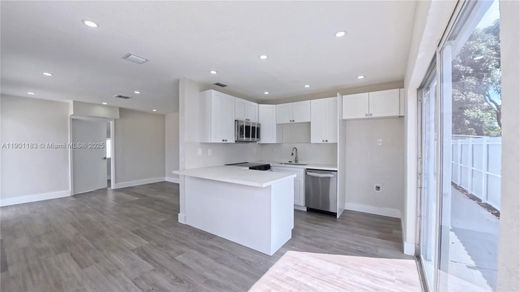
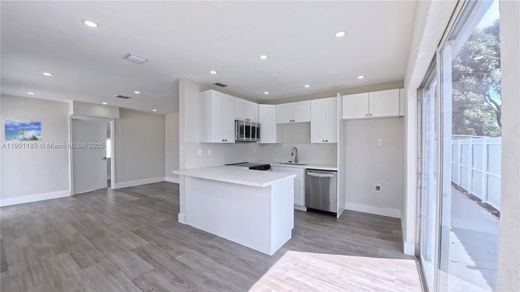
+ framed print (23, 130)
